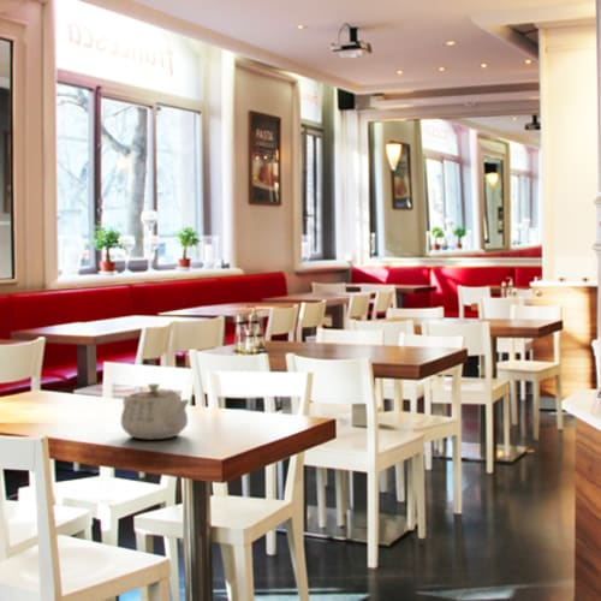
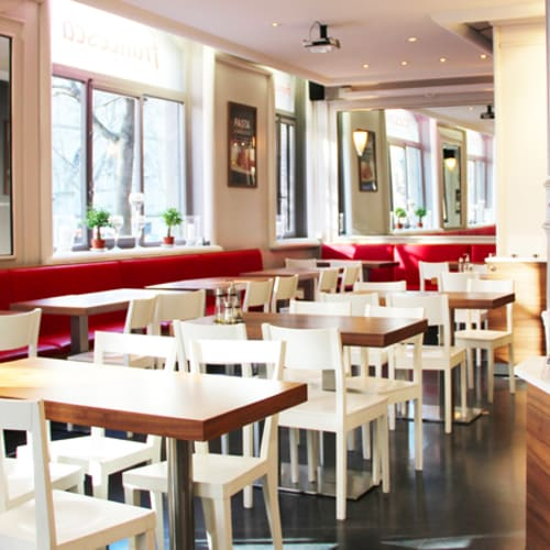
- teapot (156, 410)
